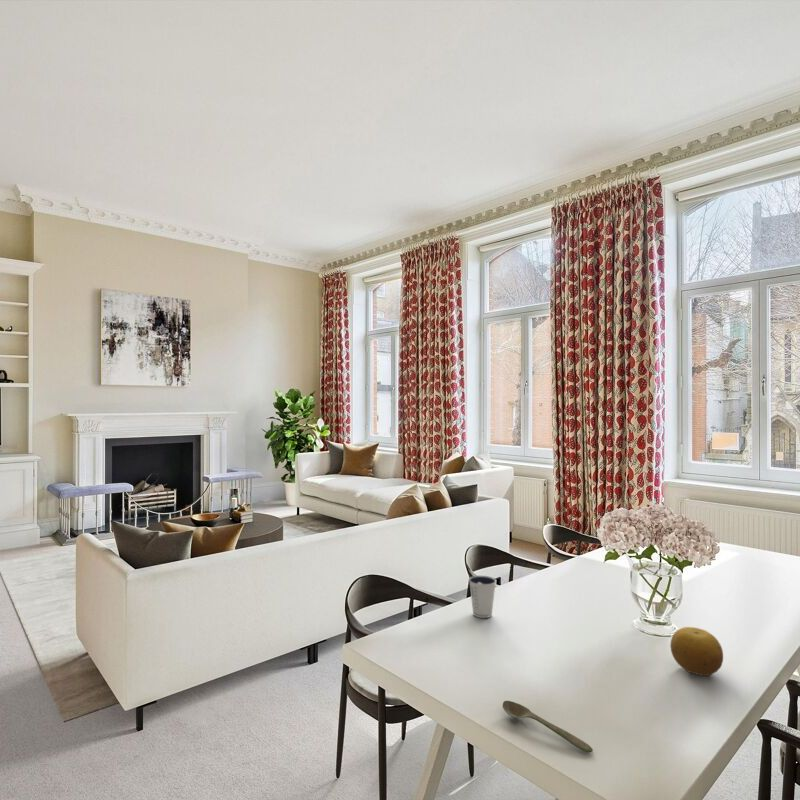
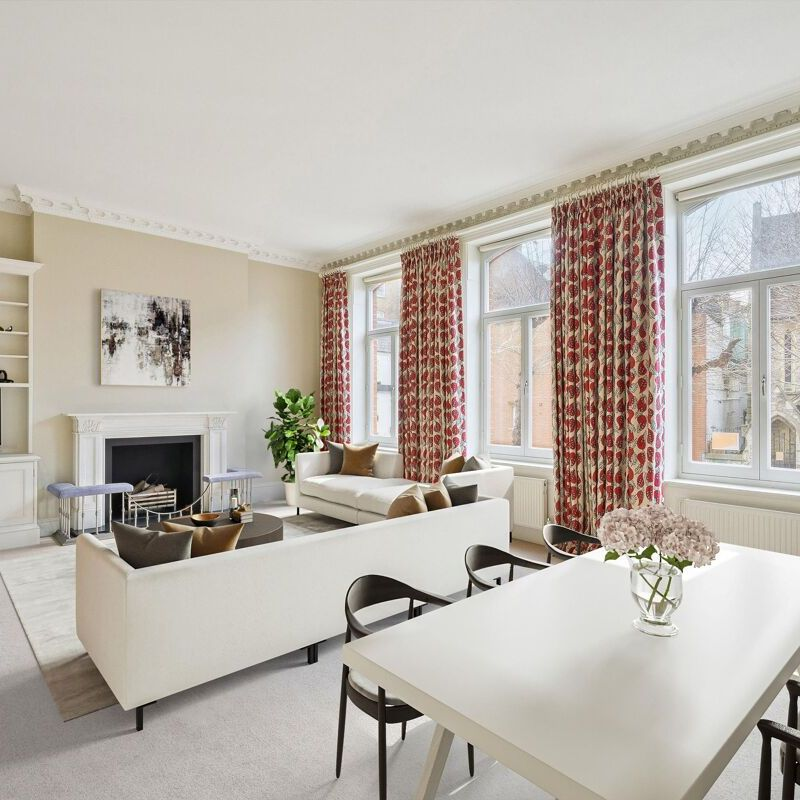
- spoon (545, 725)
- fruit (696, 650)
- dixie cup (482, 597)
